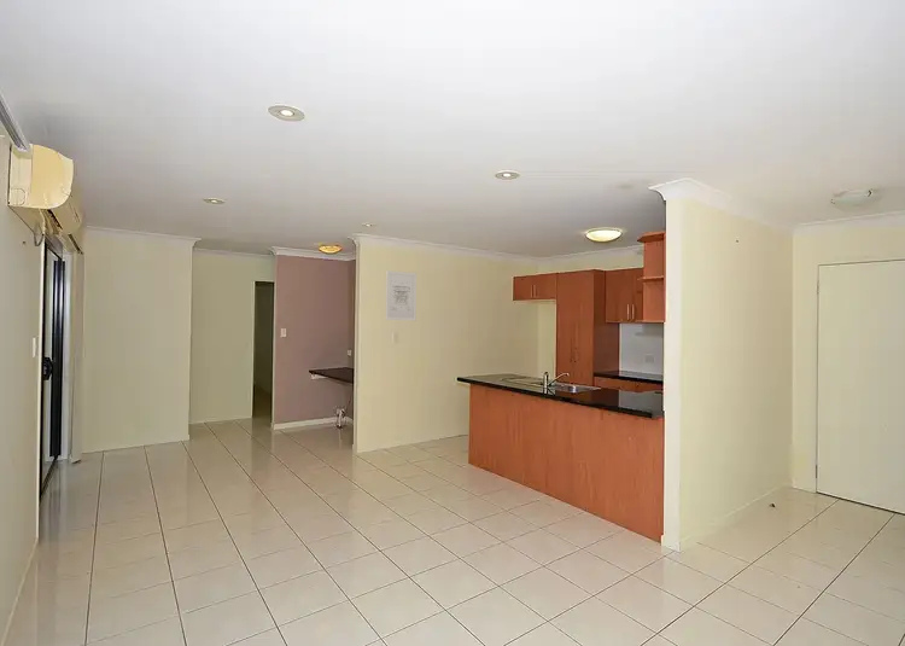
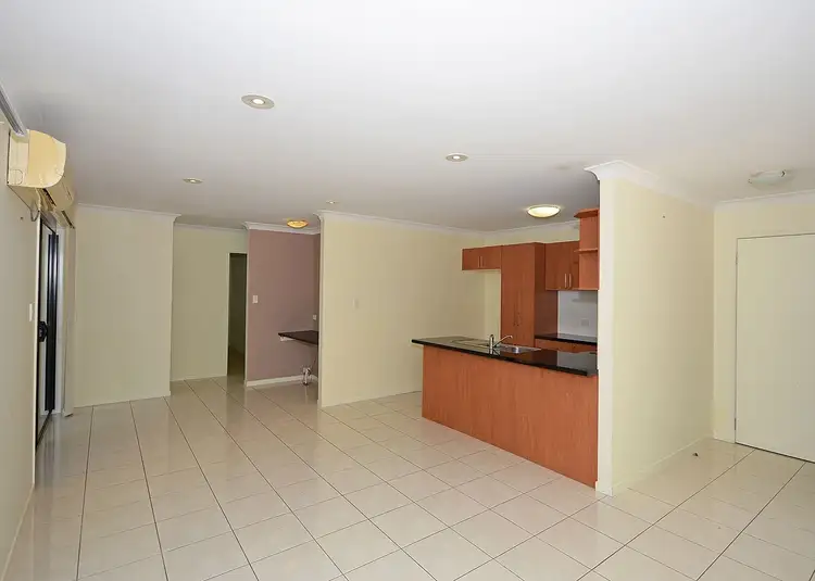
- wall art (401, 296)
